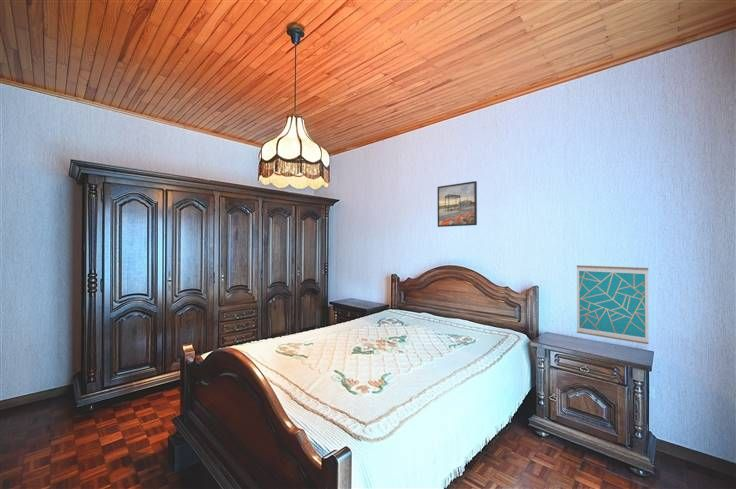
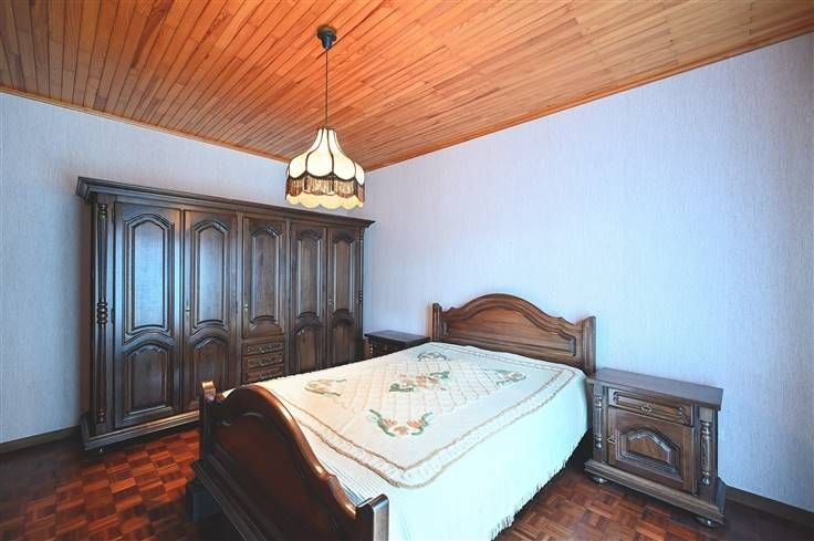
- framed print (456, 205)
- wall art (610, 302)
